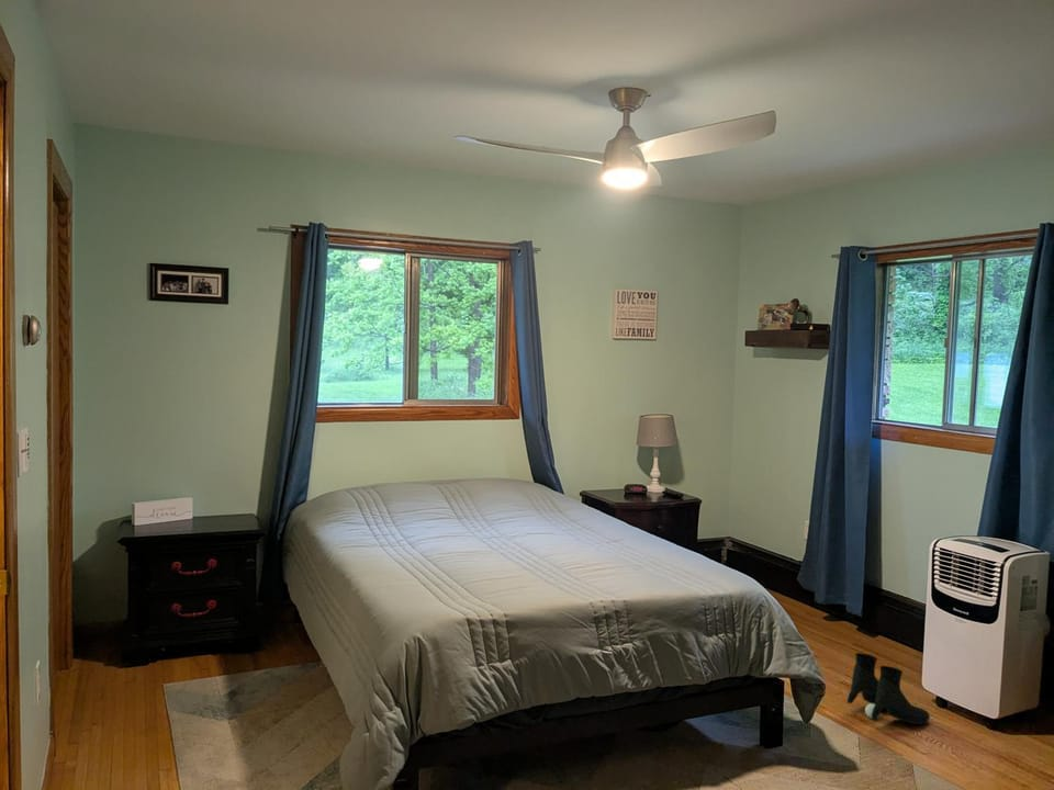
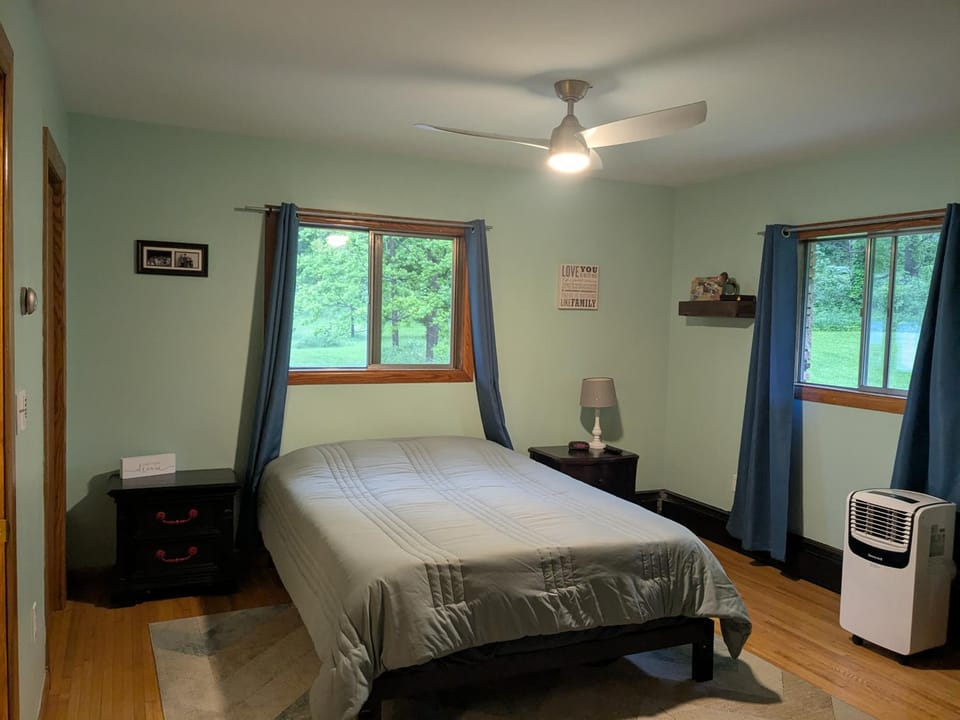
- boots (888, 686)
